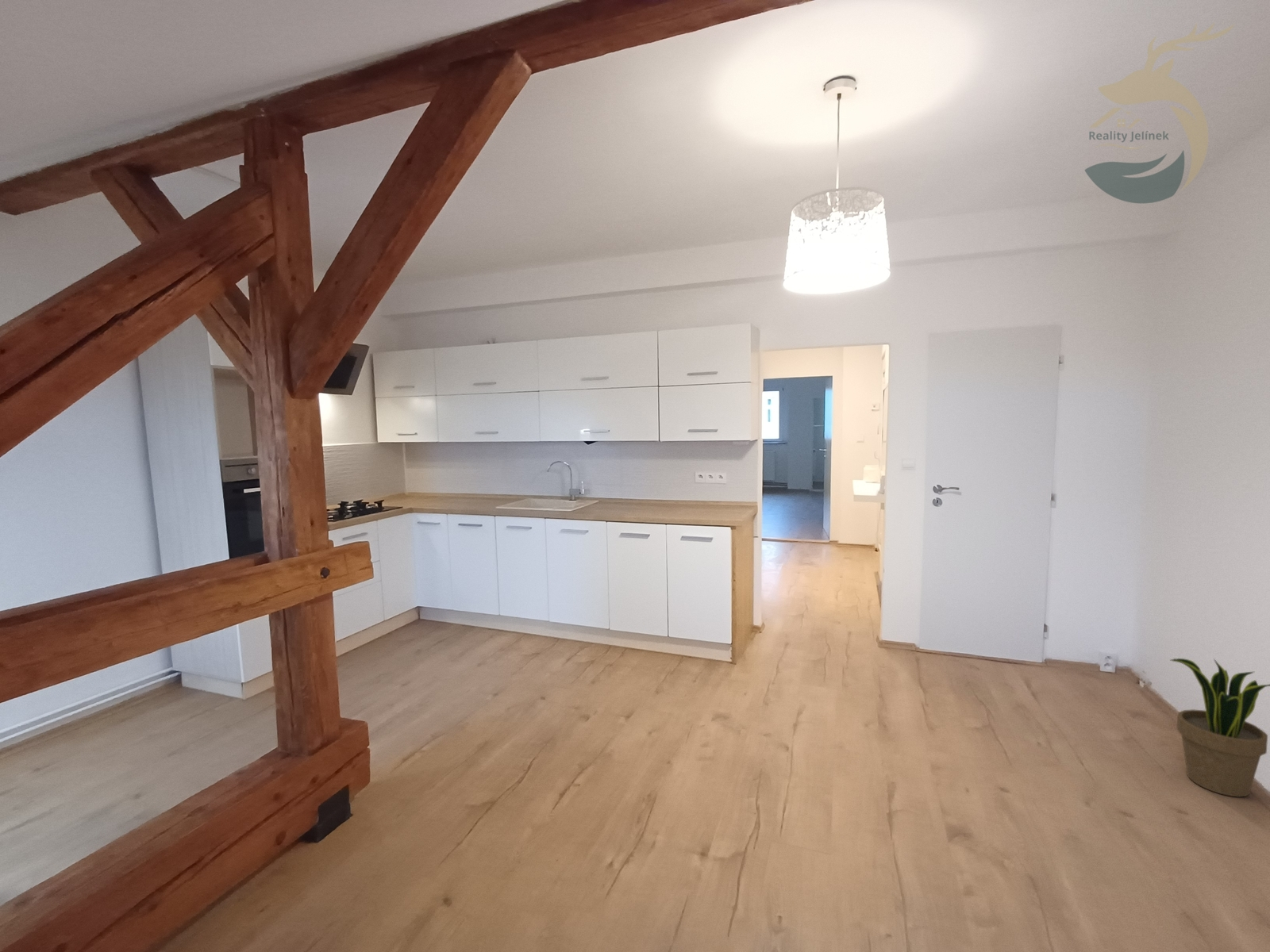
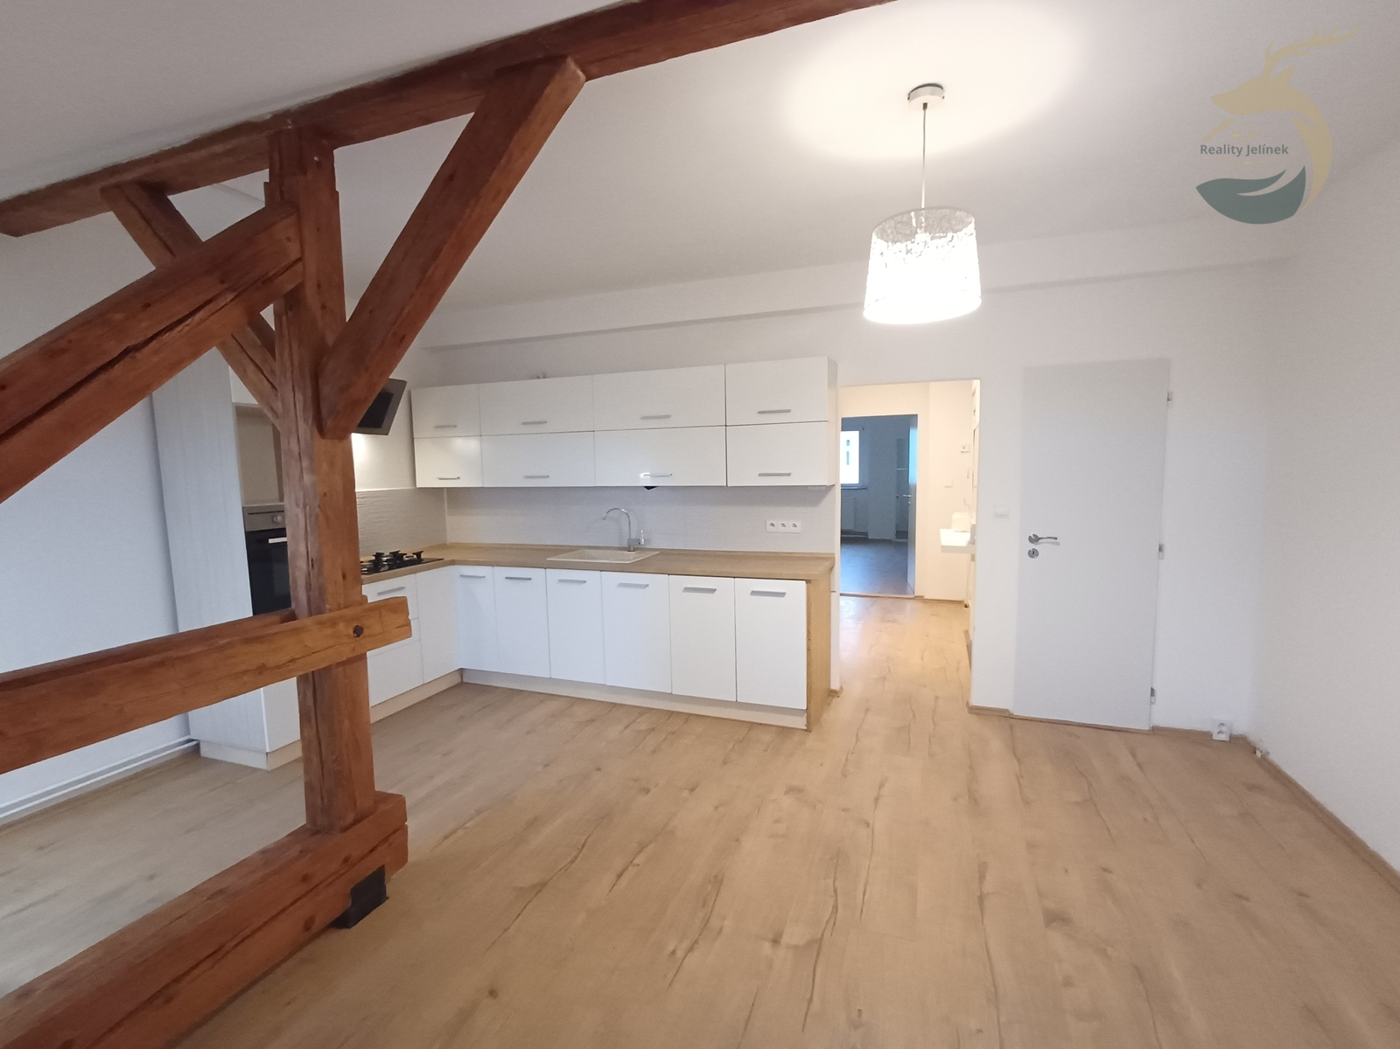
- potted plant (1218, 723)
